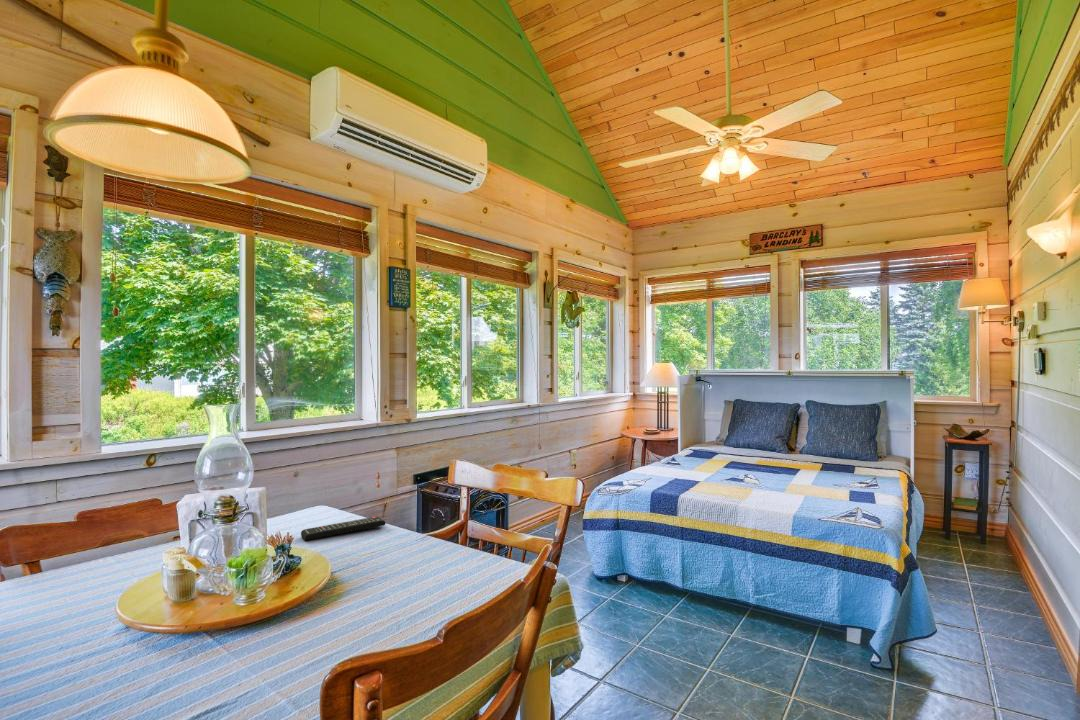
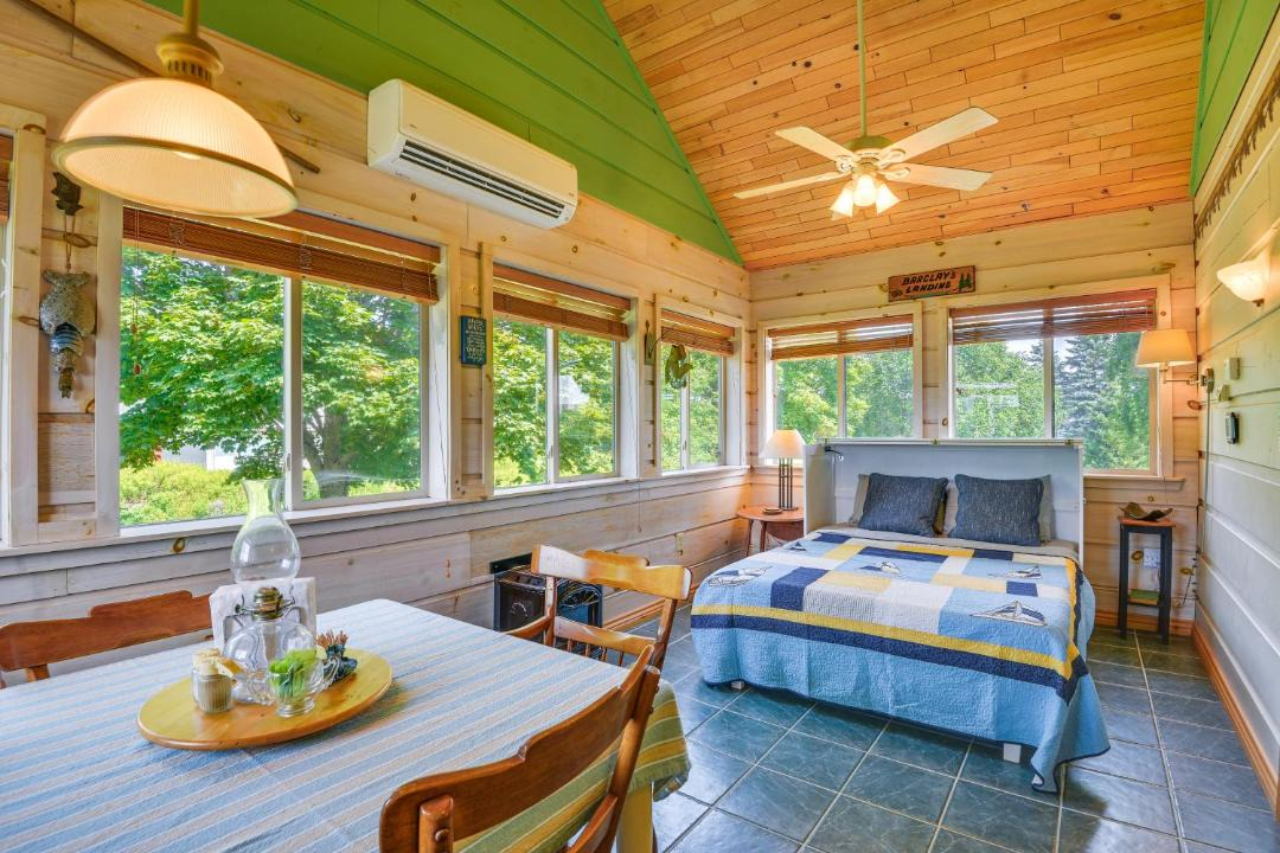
- remote control (344, 528)
